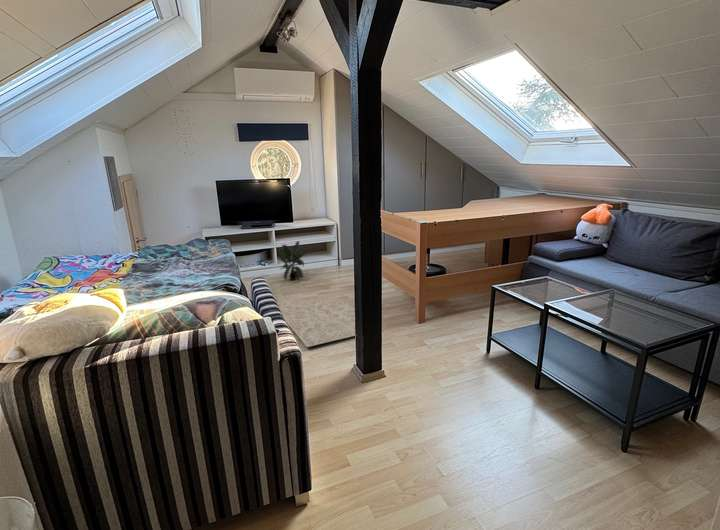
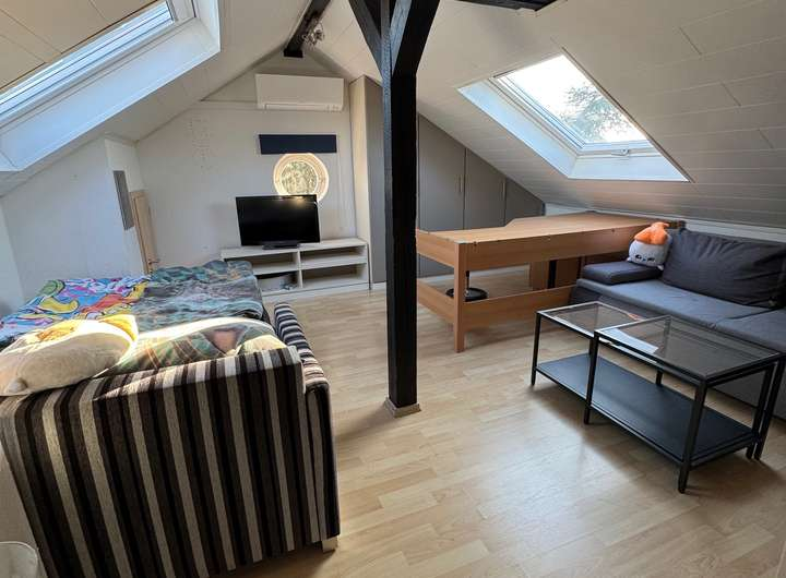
- potted plant (294, 261)
- rug (316, 310)
